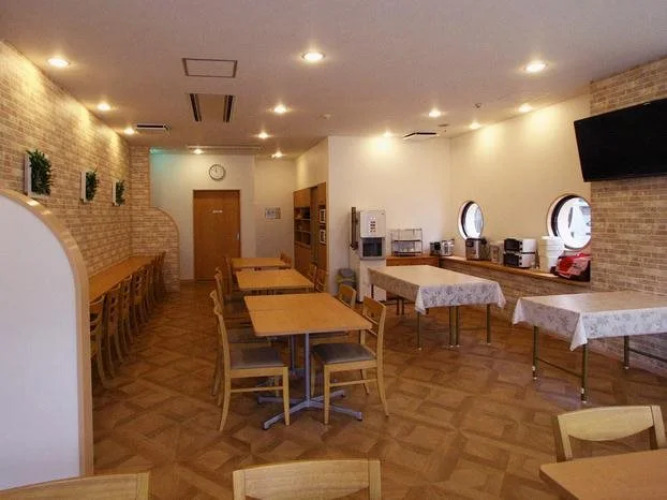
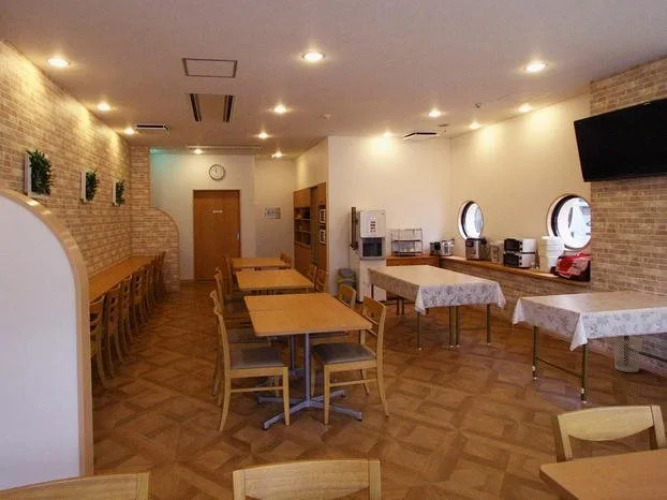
+ wastebasket (627, 353)
